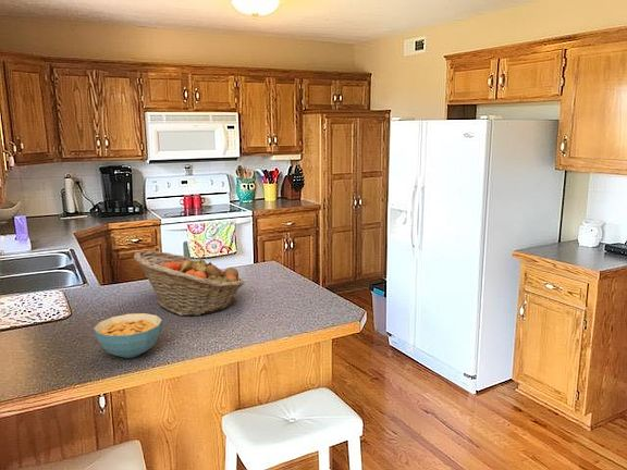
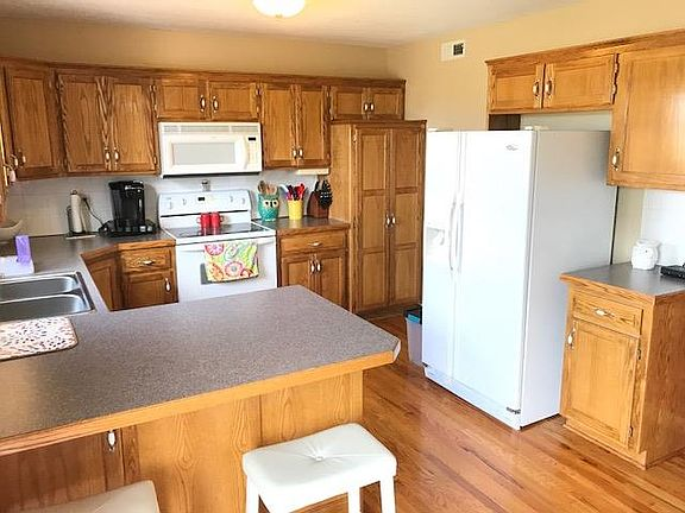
- fruit basket (189, 277)
- cereal bowl (130, 338)
